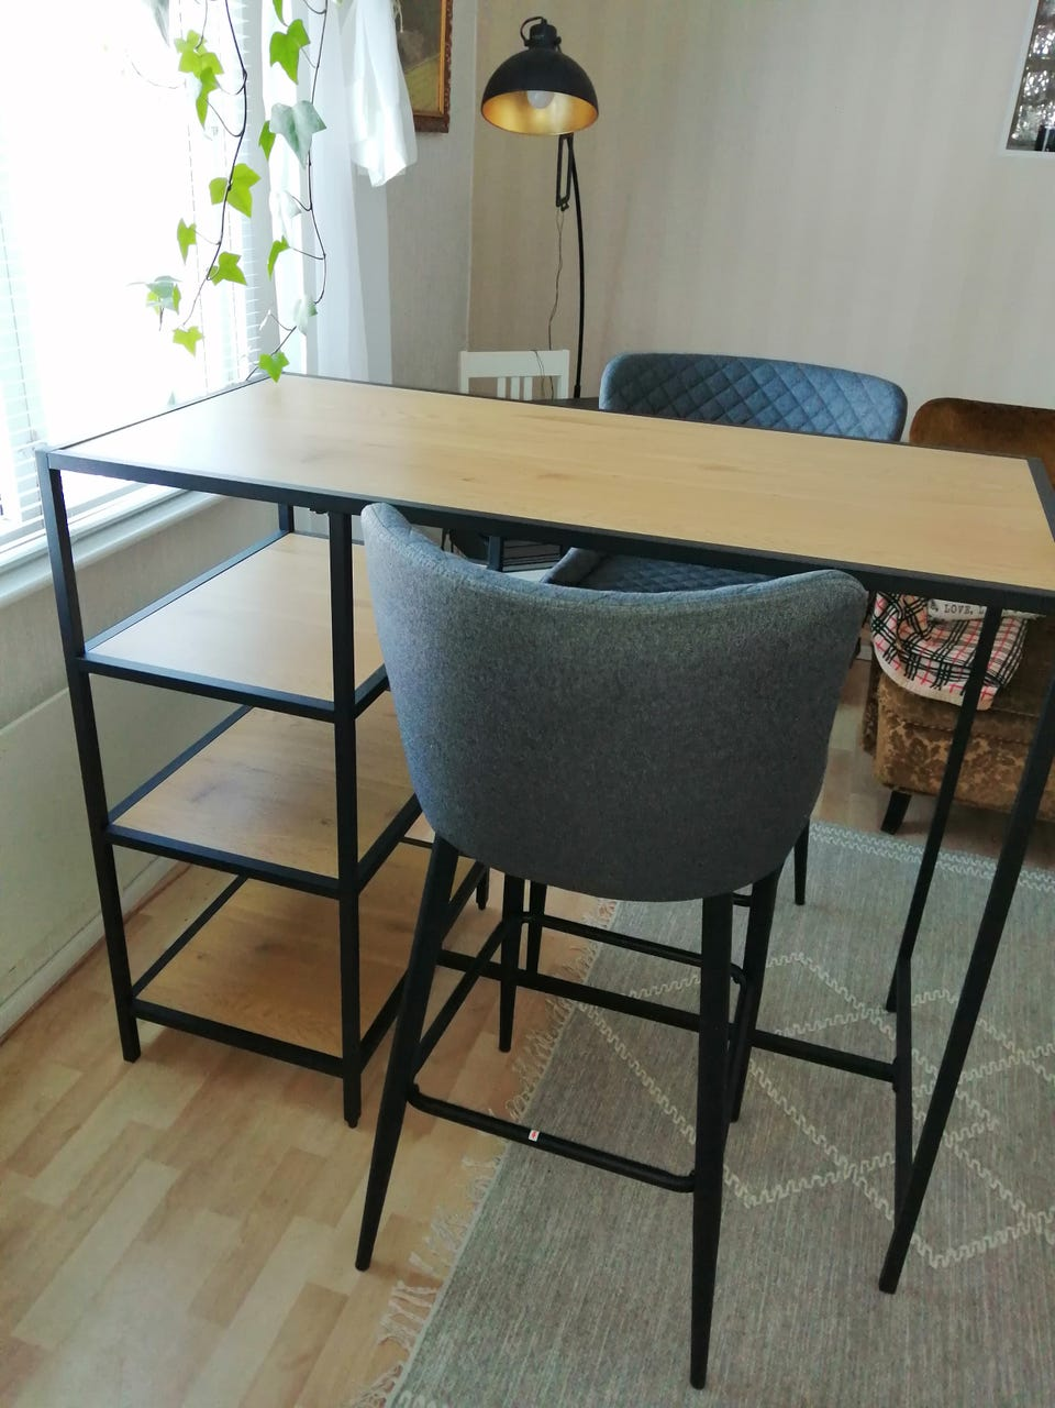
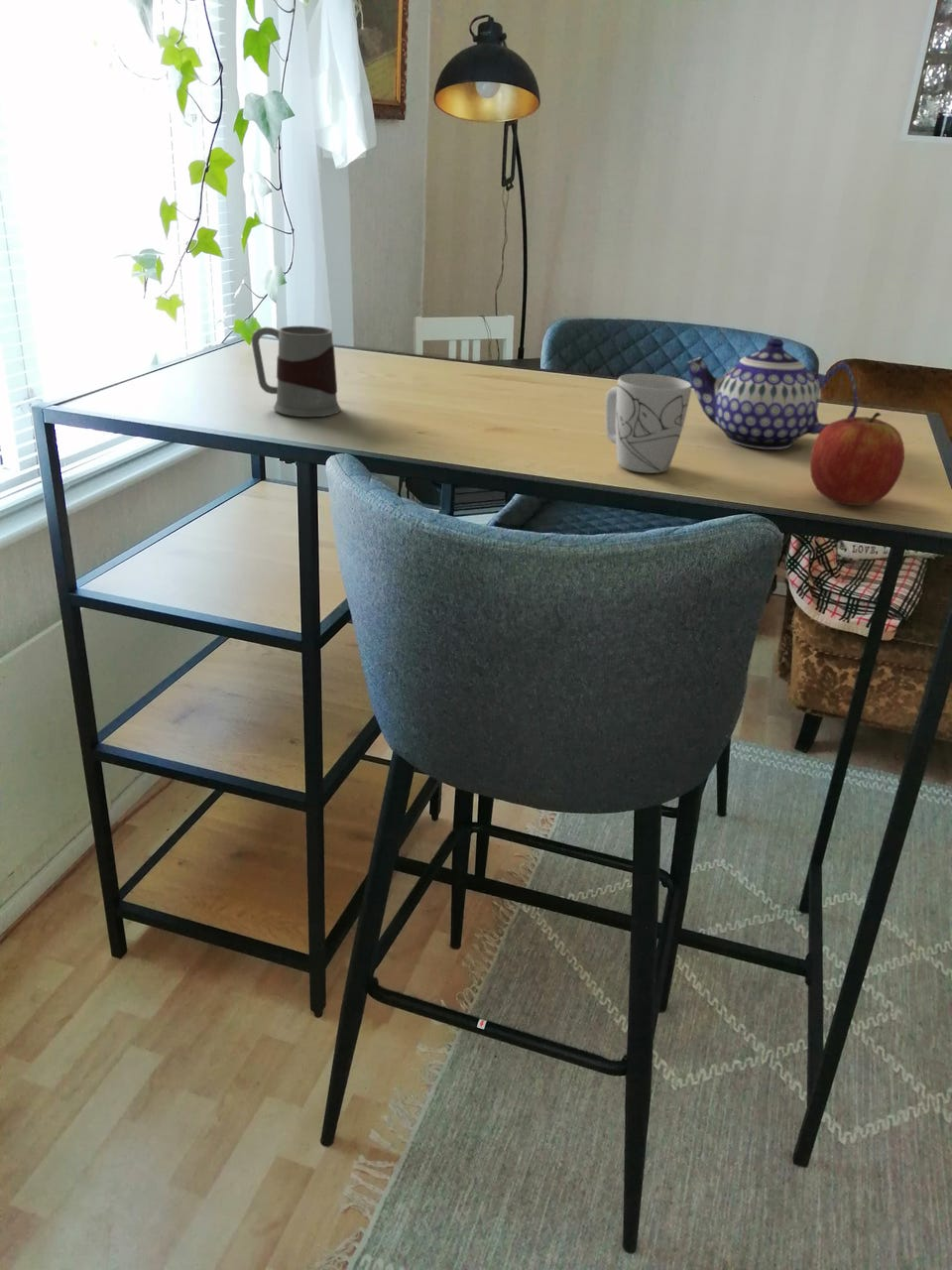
+ mug (640, 421)
+ apple (857, 454)
+ teapot (770, 390)
+ mug (296, 369)
